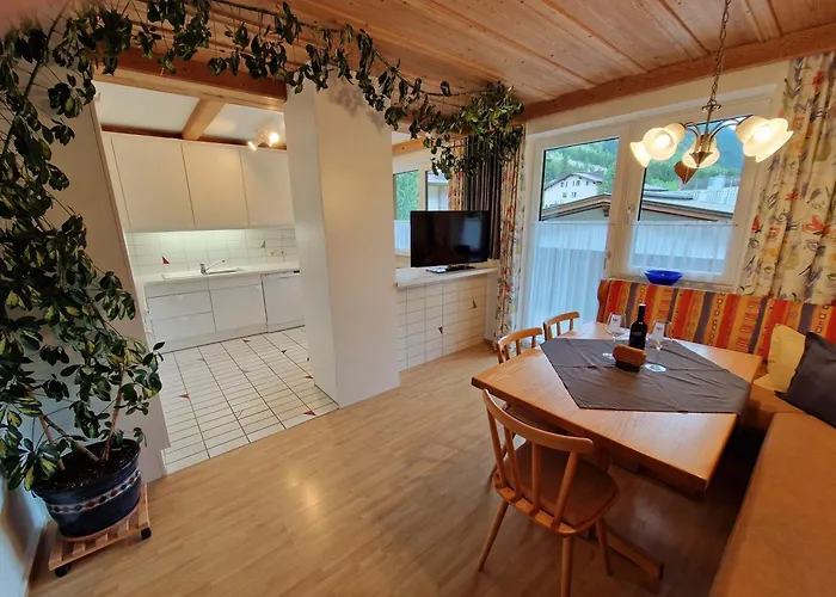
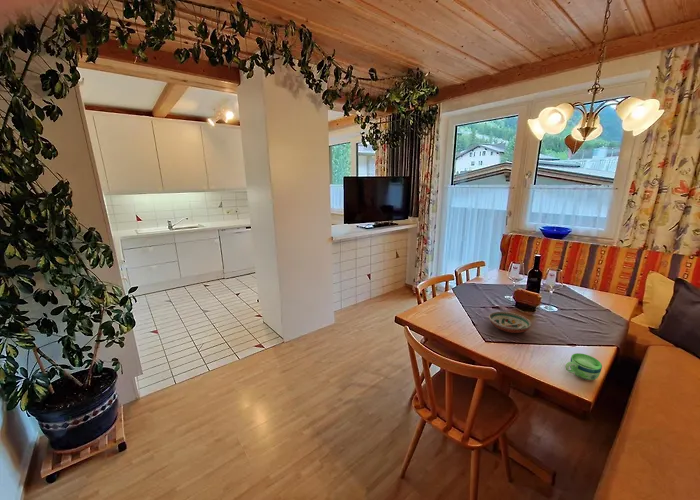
+ cup (582, 368)
+ decorative bowl (509, 323)
